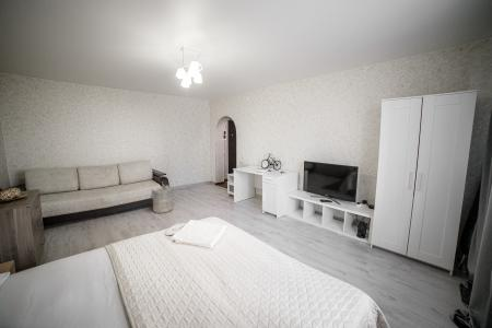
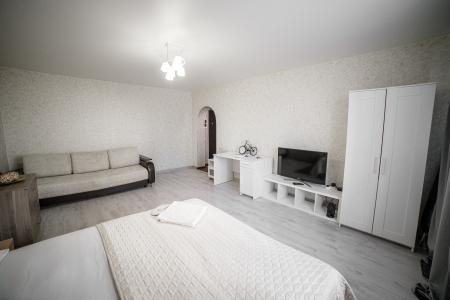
- laundry hamper (161, 198)
